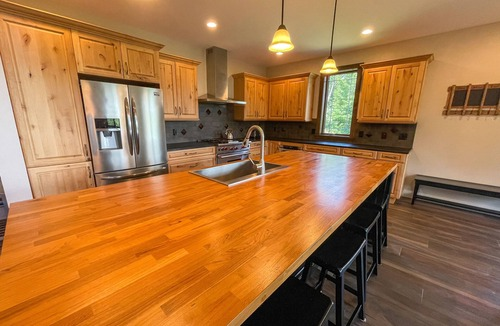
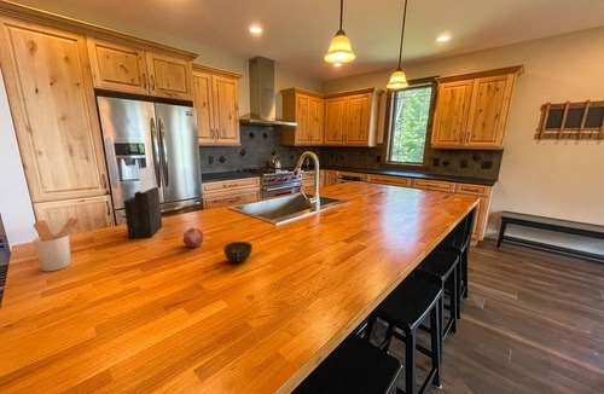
+ cup (238, 254)
+ fruit (192, 236)
+ utensil holder (60, 242)
+ knife block (140, 201)
